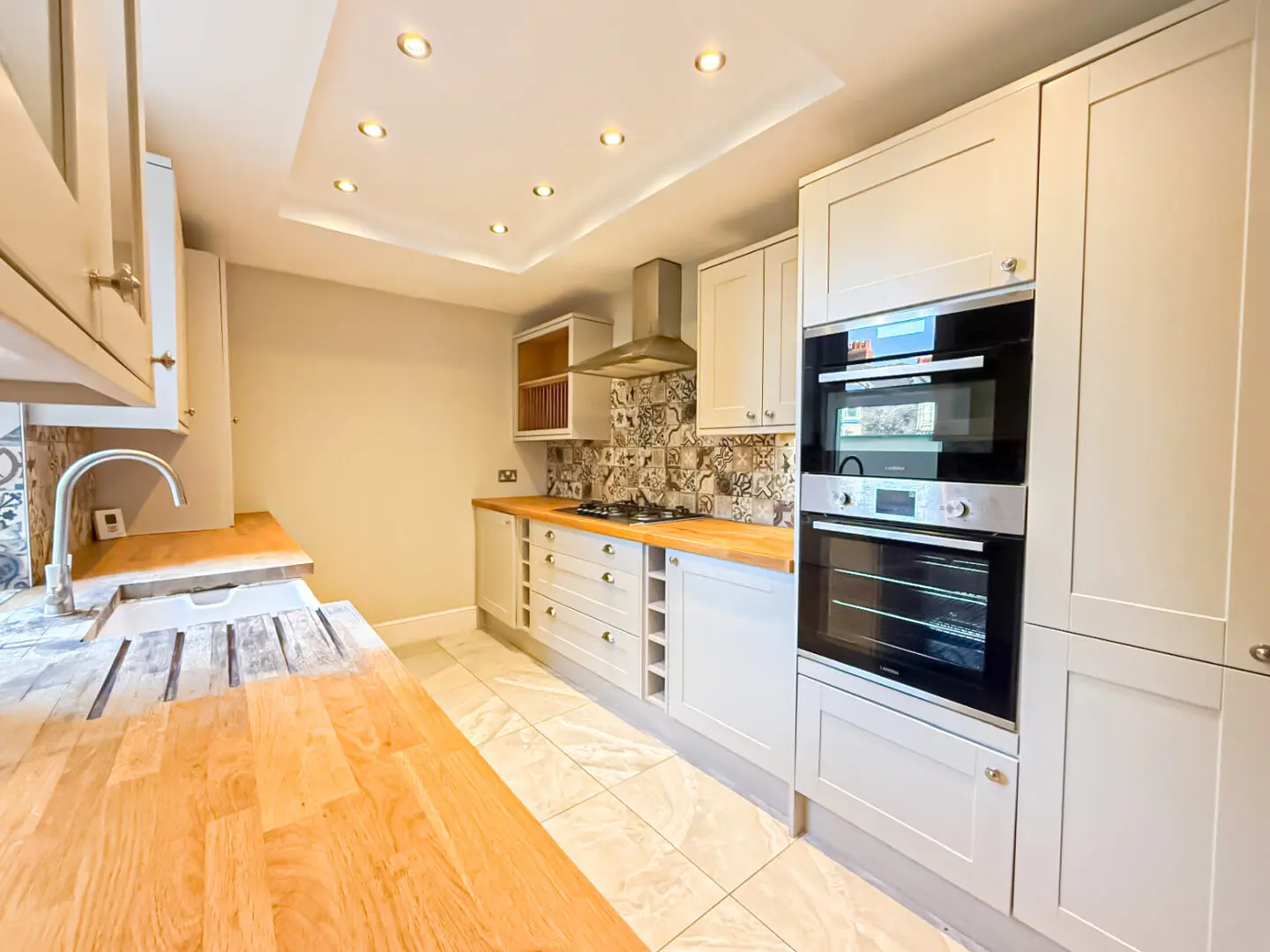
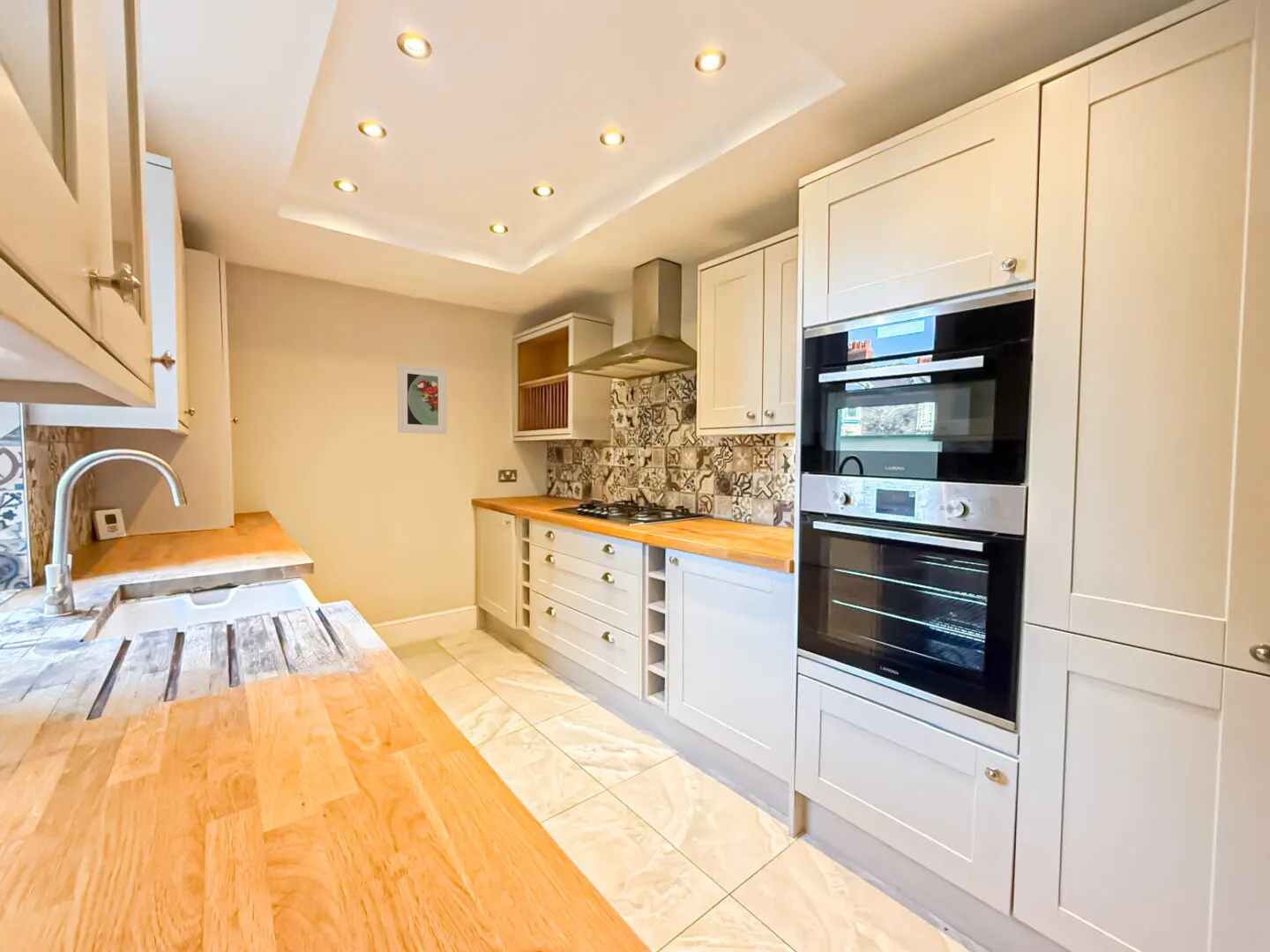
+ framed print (422, 399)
